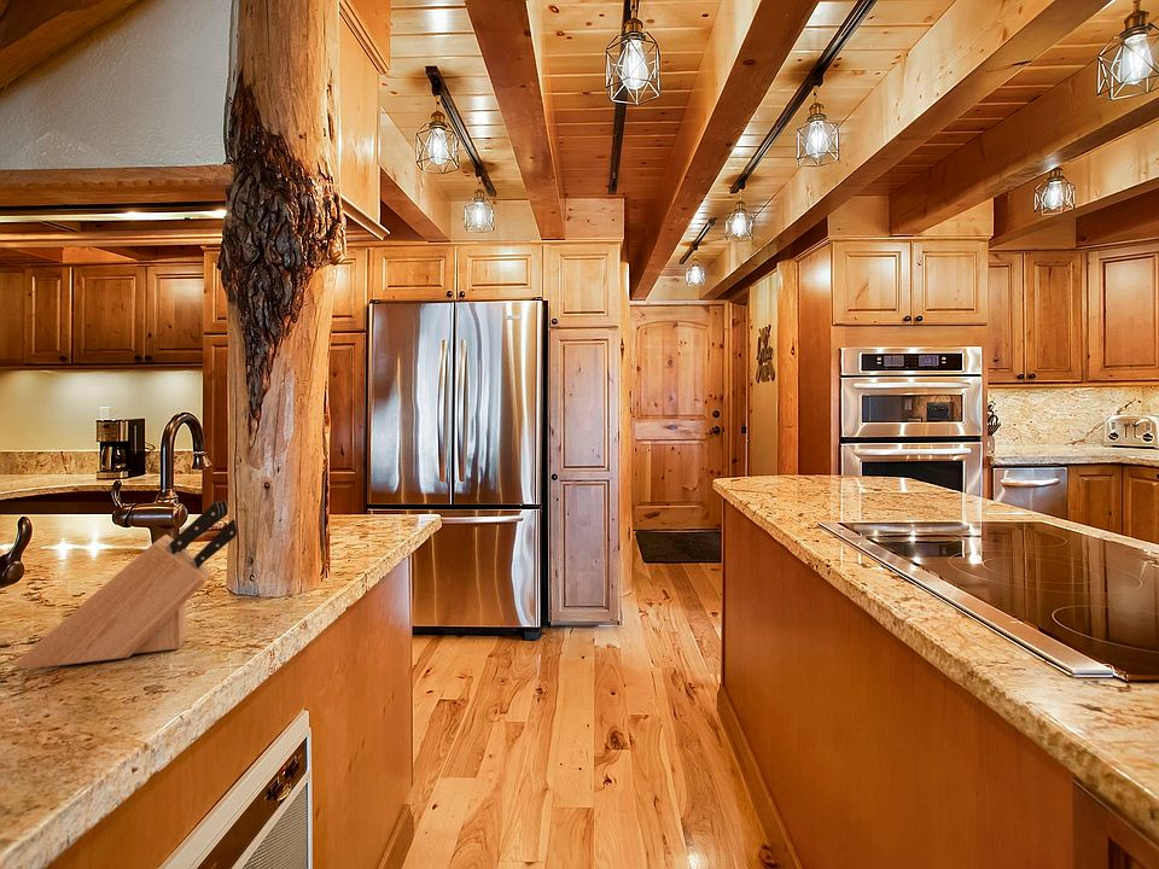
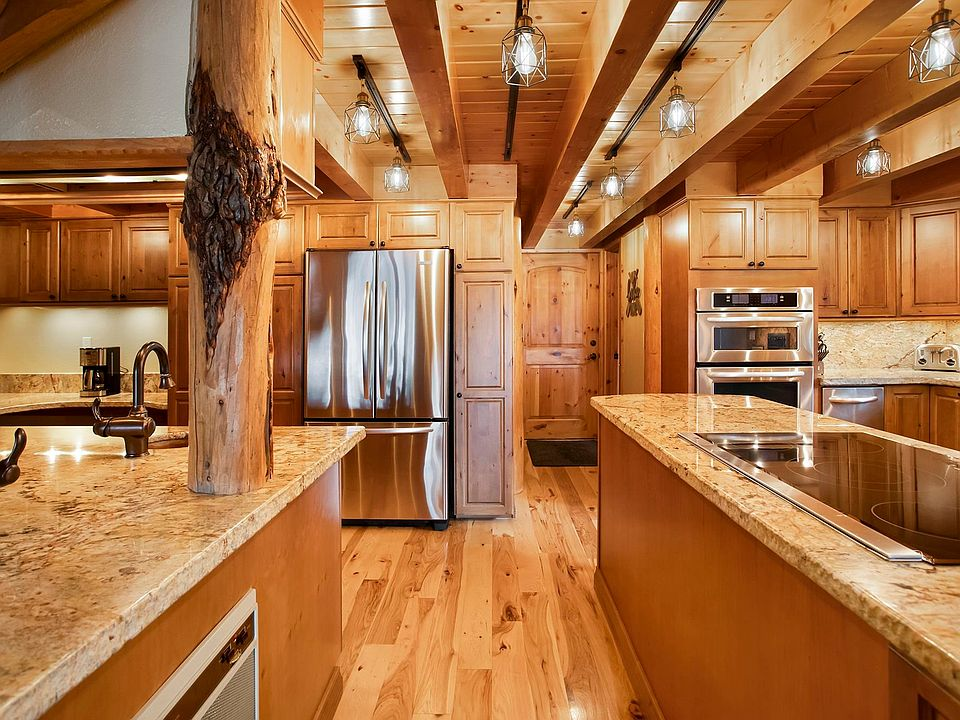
- knife block (138, 576)
